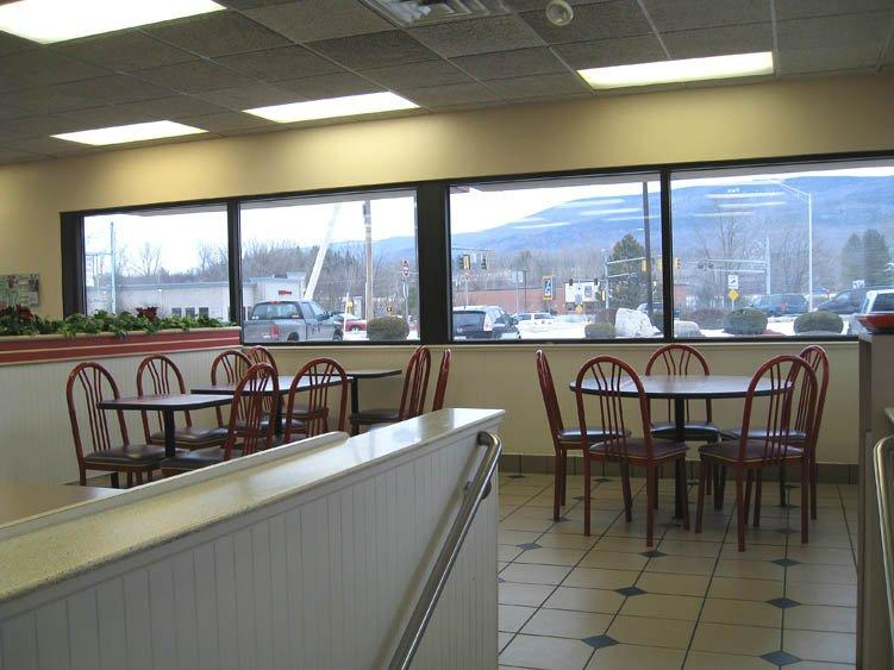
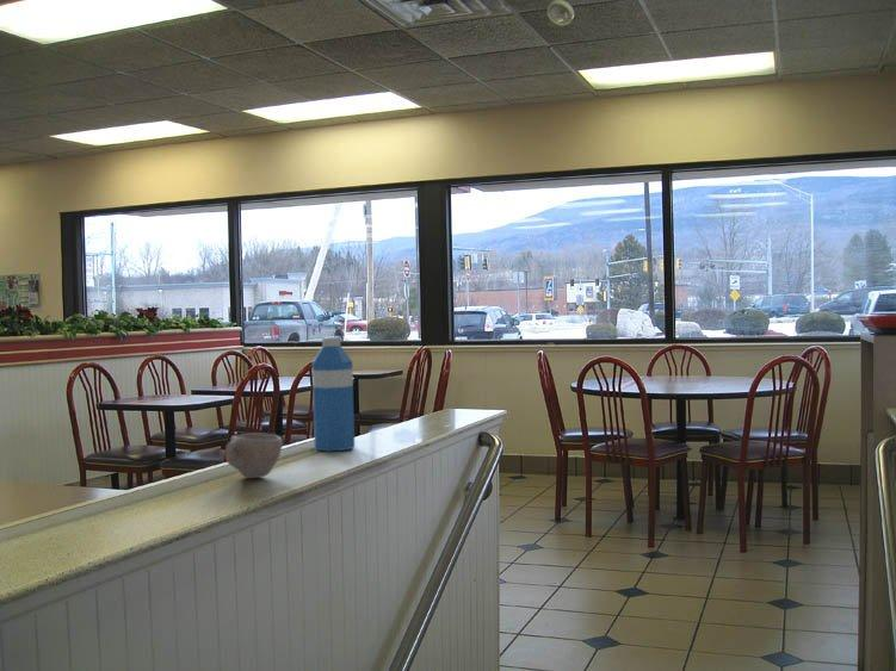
+ water bottle (333, 392)
+ cup (251, 456)
